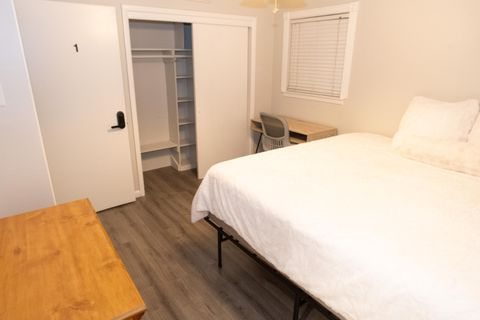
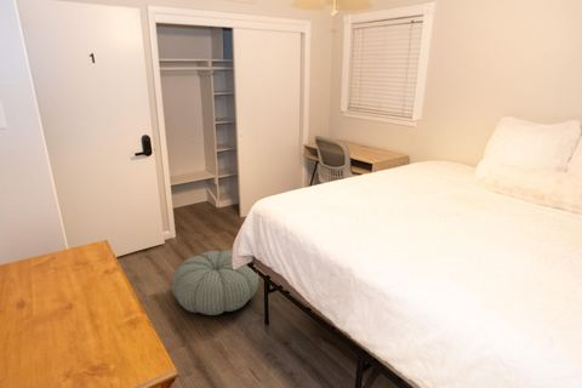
+ pouf (216, 280)
